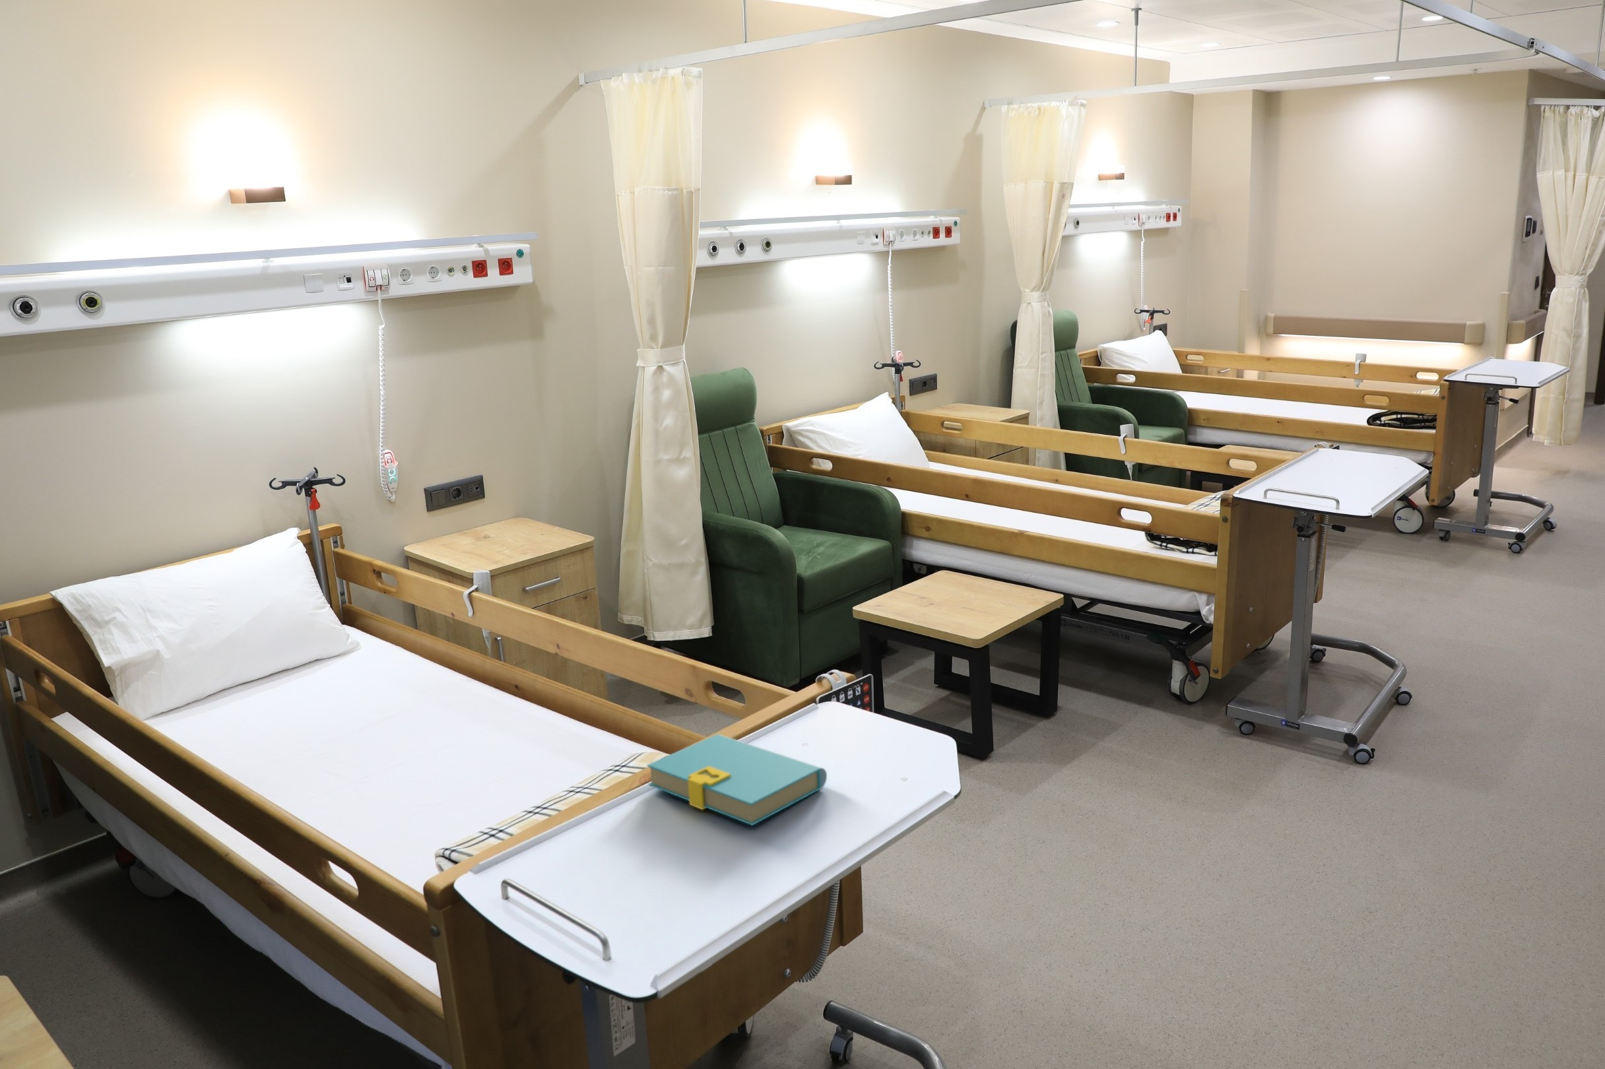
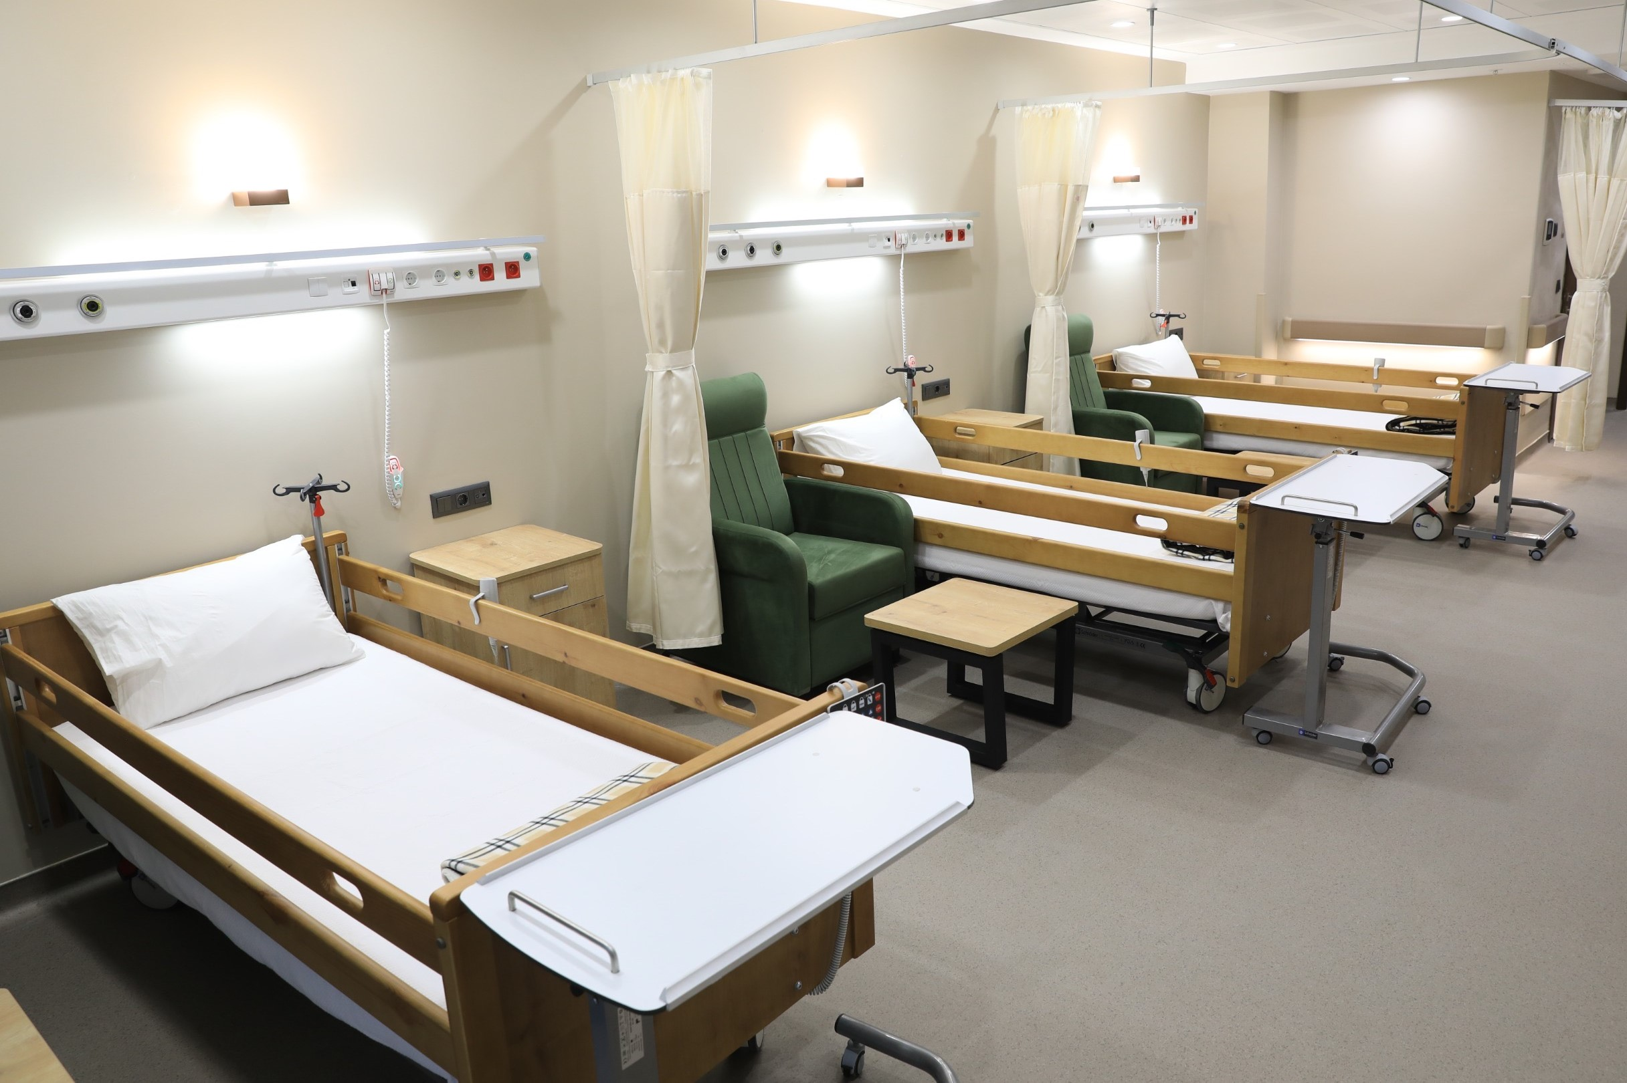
- book (736, 776)
